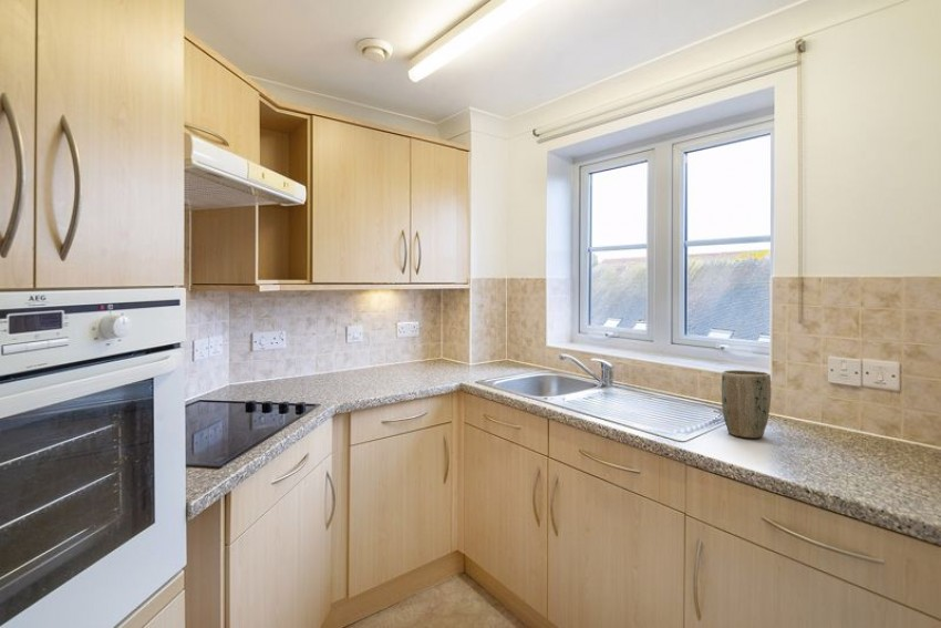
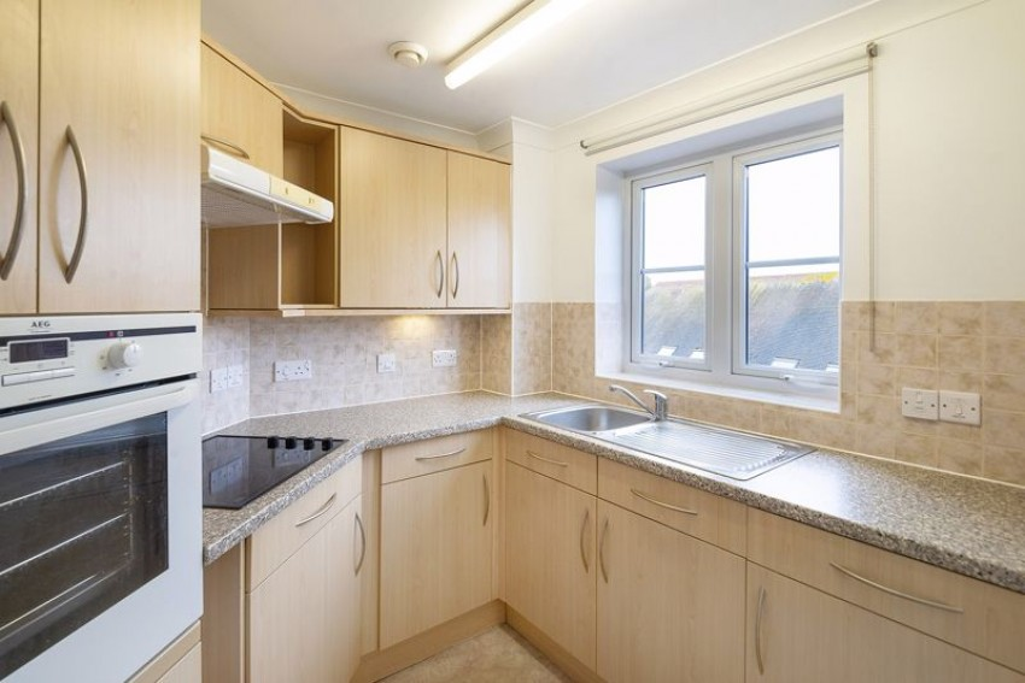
- plant pot (745, 403)
